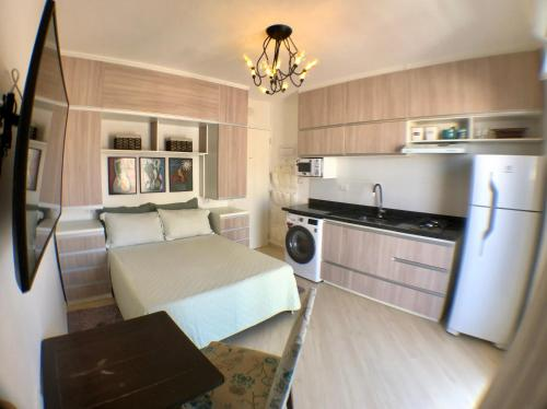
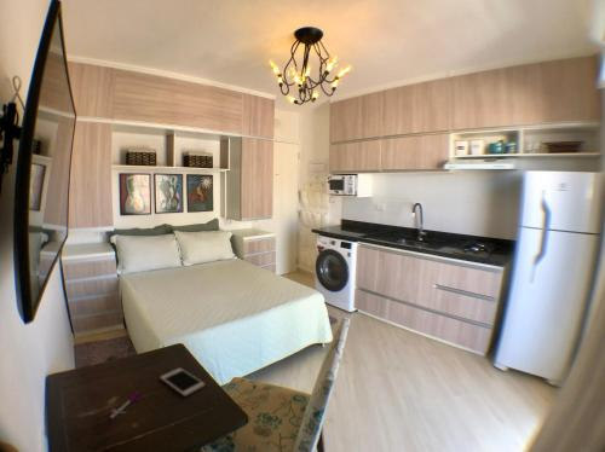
+ cell phone (182, 381)
+ pen (125, 405)
